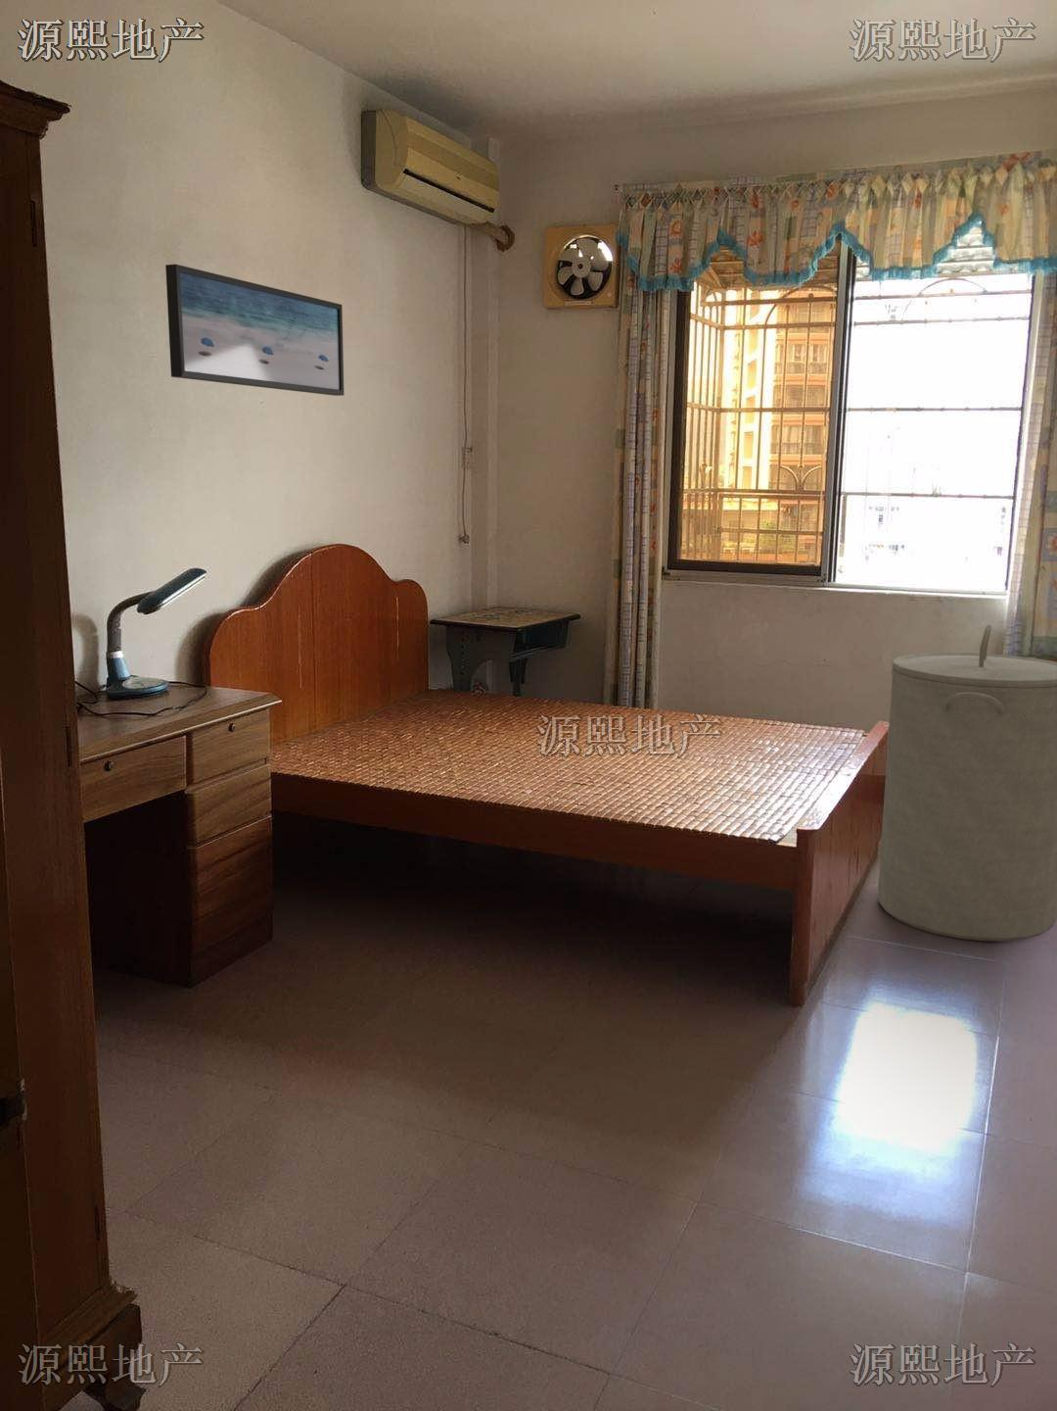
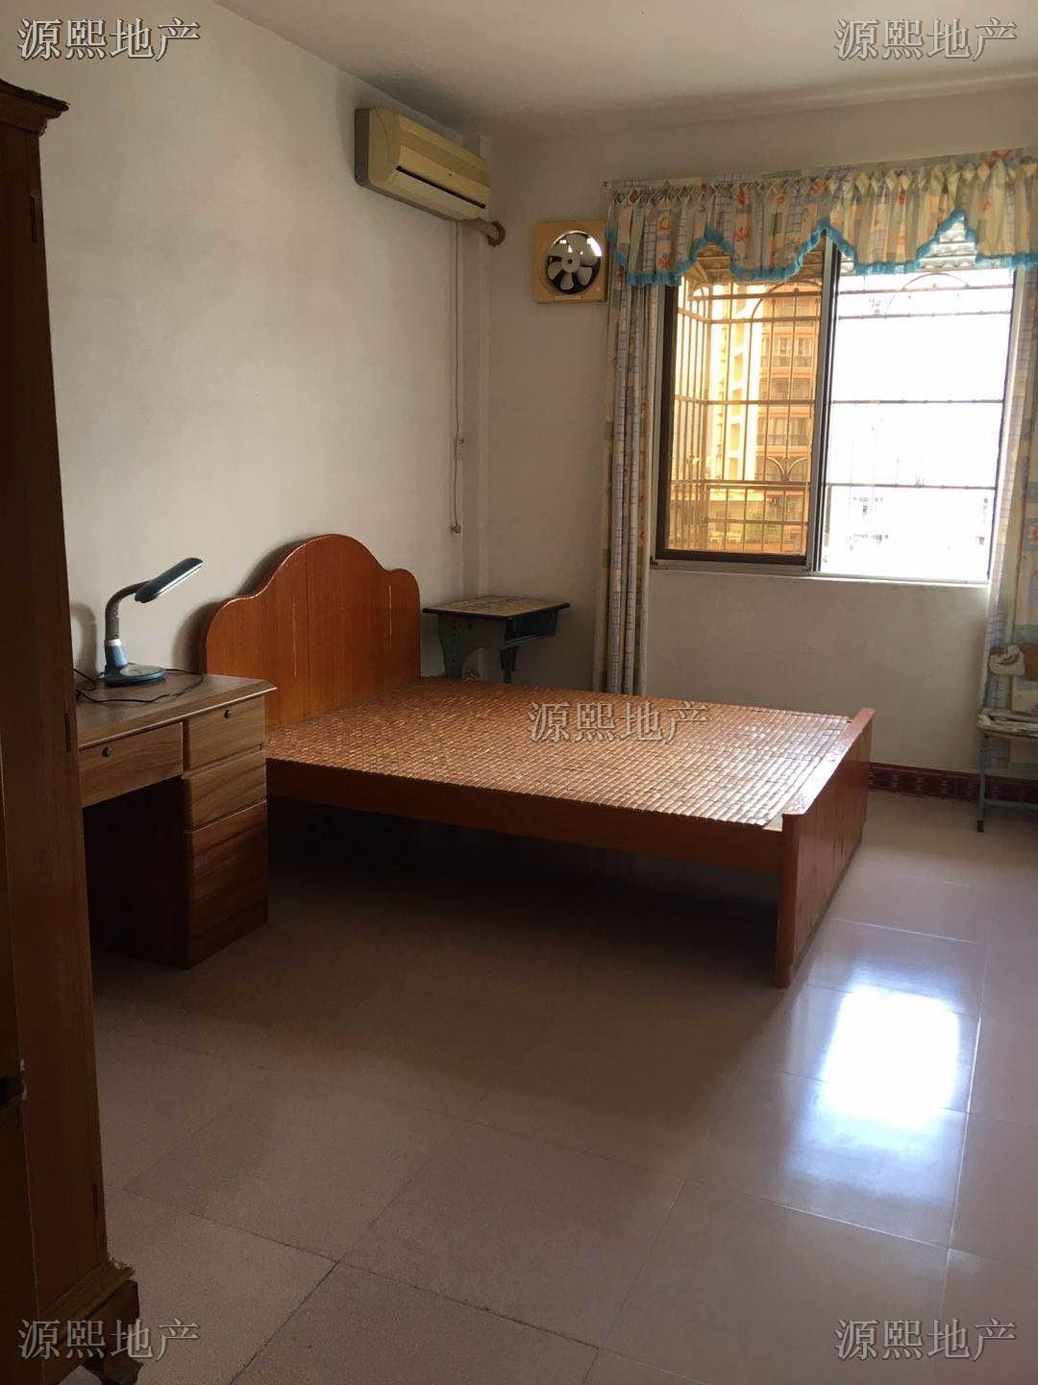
- laundry hamper (976, 770)
- wall art (264, 337)
